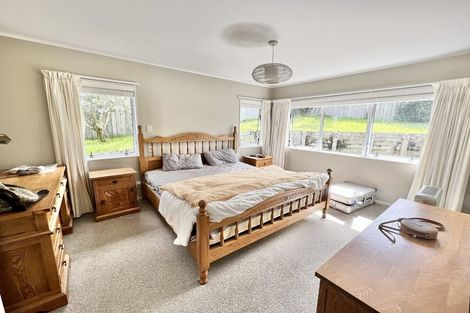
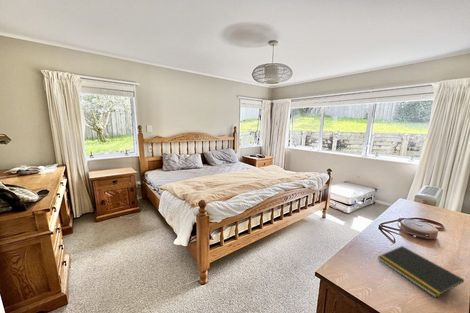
+ notepad (416, 268)
